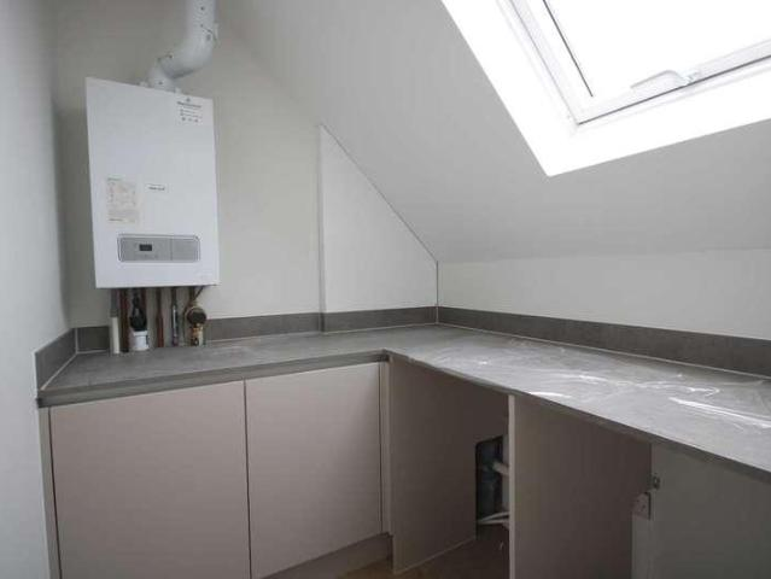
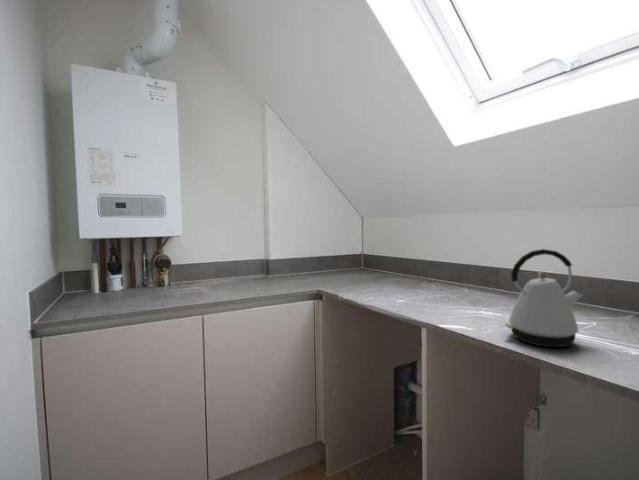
+ kettle (544, 294)
